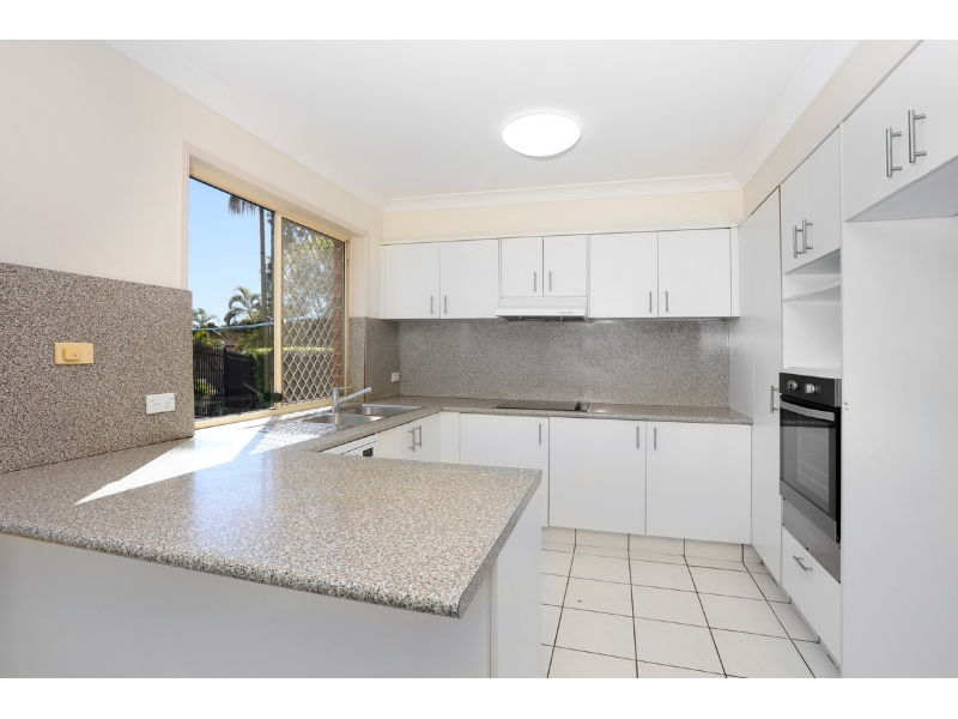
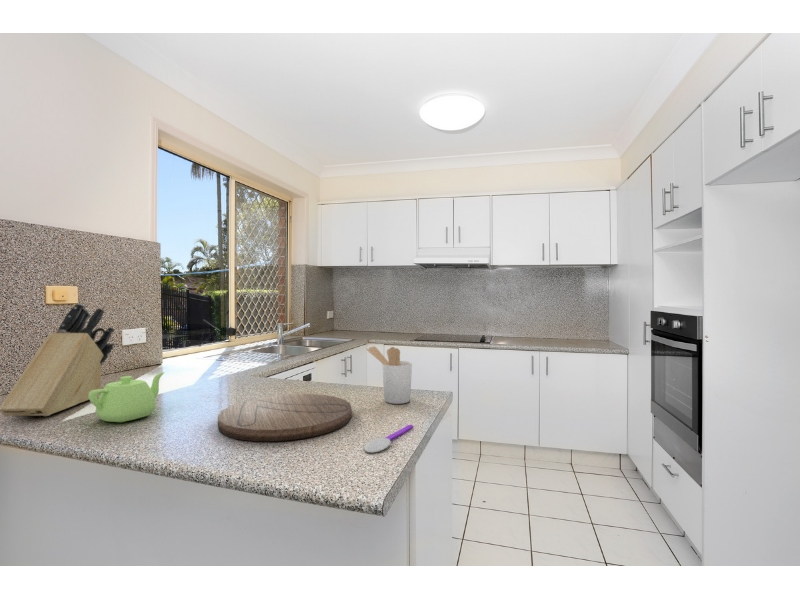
+ cutting board (287, 413)
+ utensil holder (389, 372)
+ teapot (129, 396)
+ knife block (65, 353)
+ spoon (391, 436)
